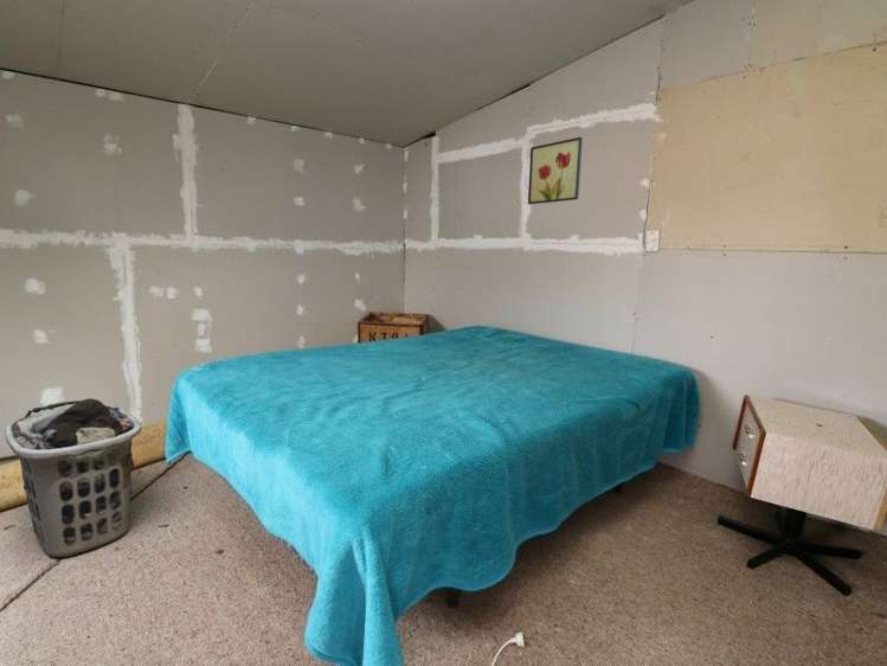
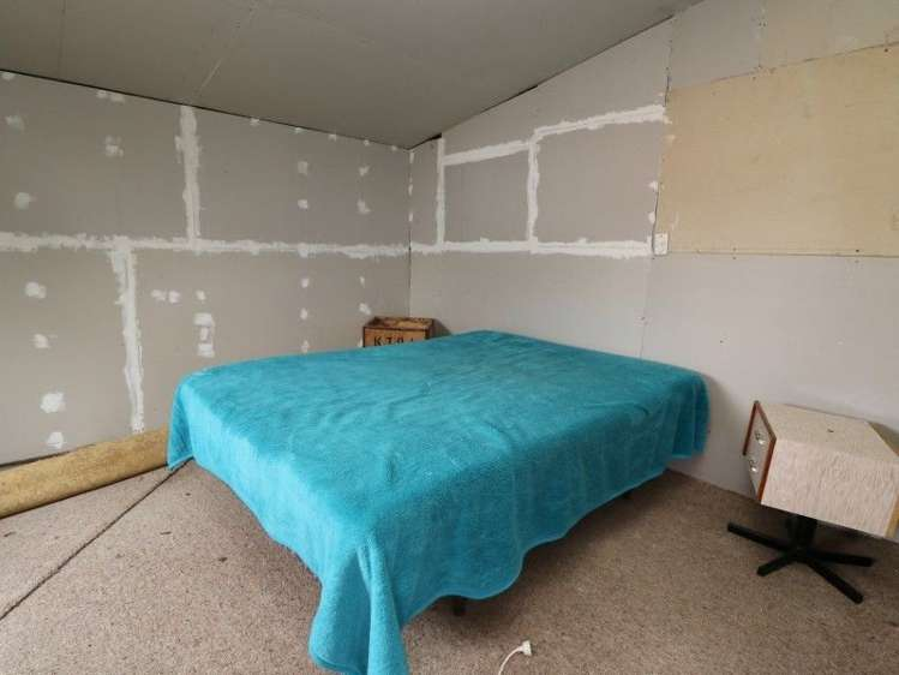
- clothes hamper (78, 467)
- wall art (554, 172)
